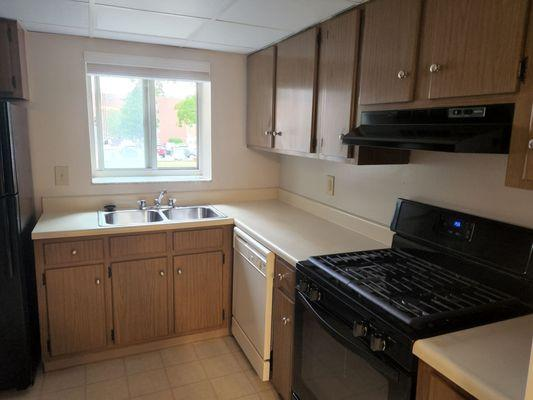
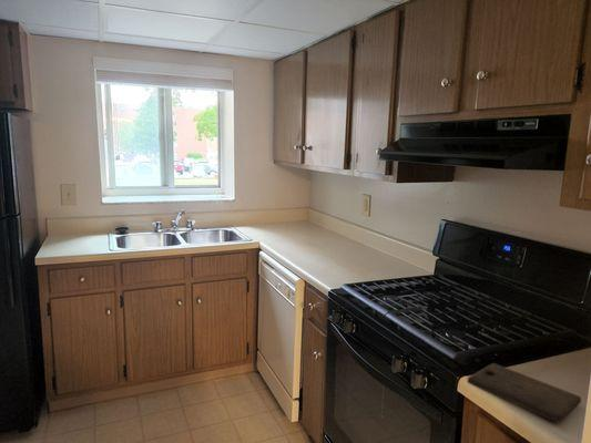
+ cutting board (521, 389)
